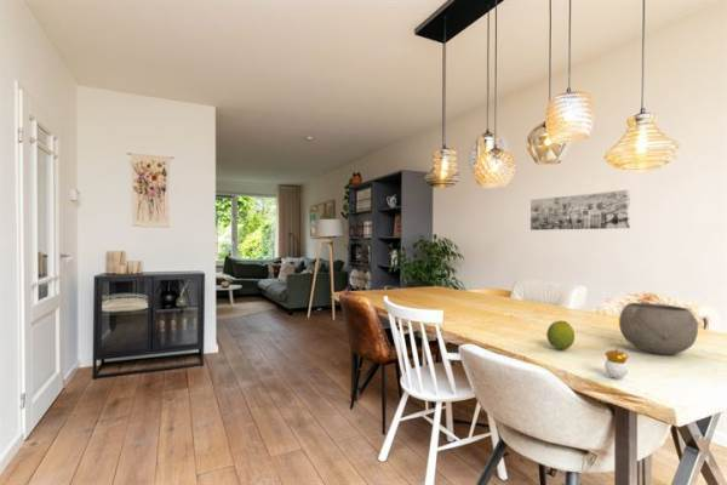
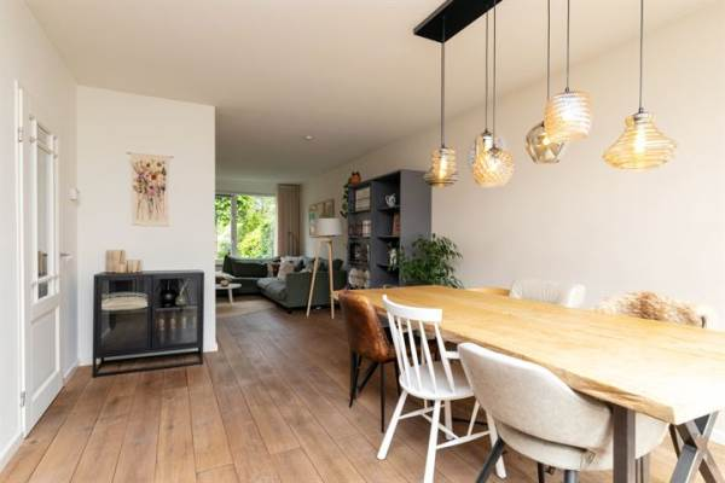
- wall art (574, 212)
- fruit (560, 335)
- candle (616, 363)
- bowl (656, 327)
